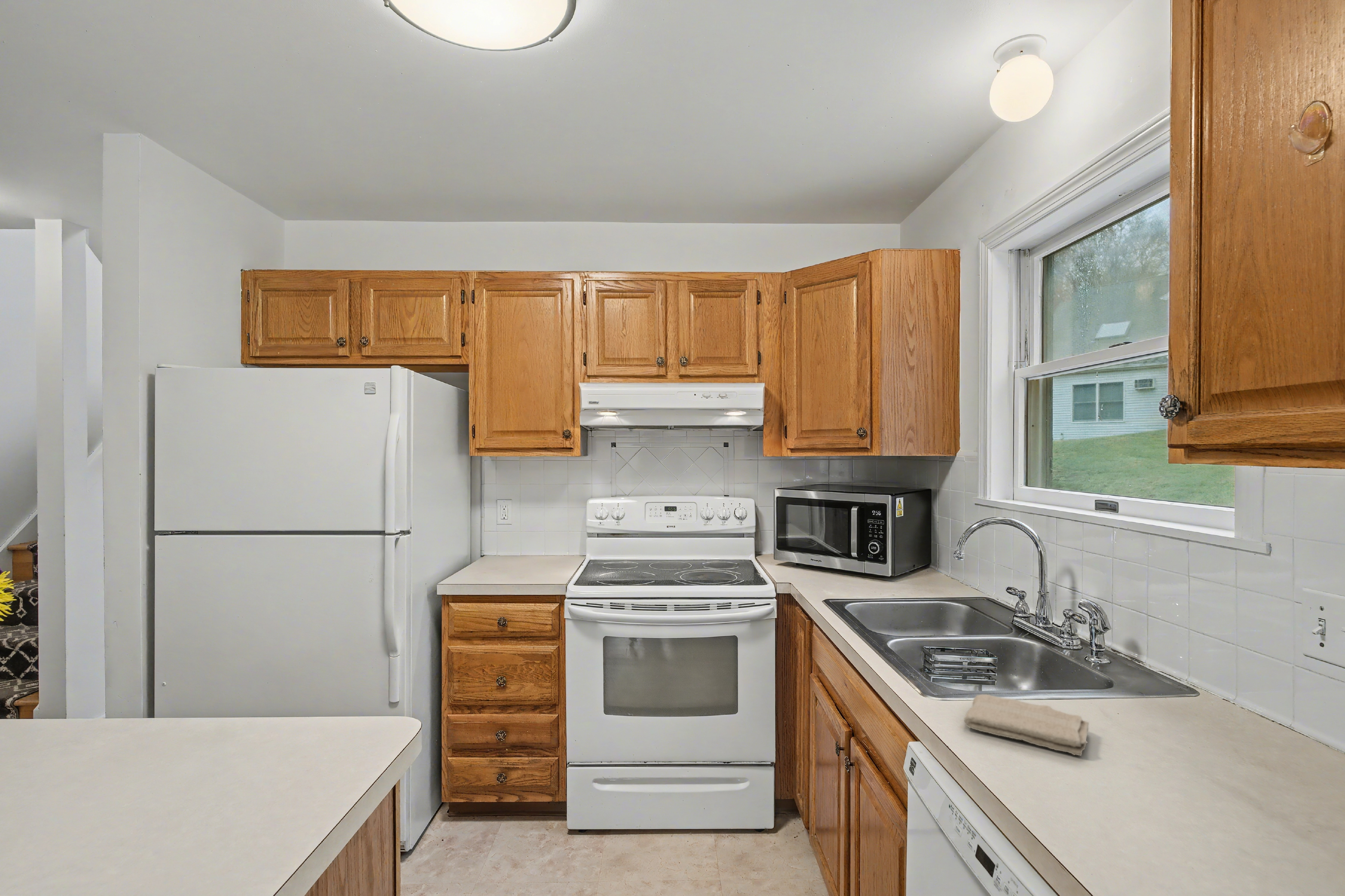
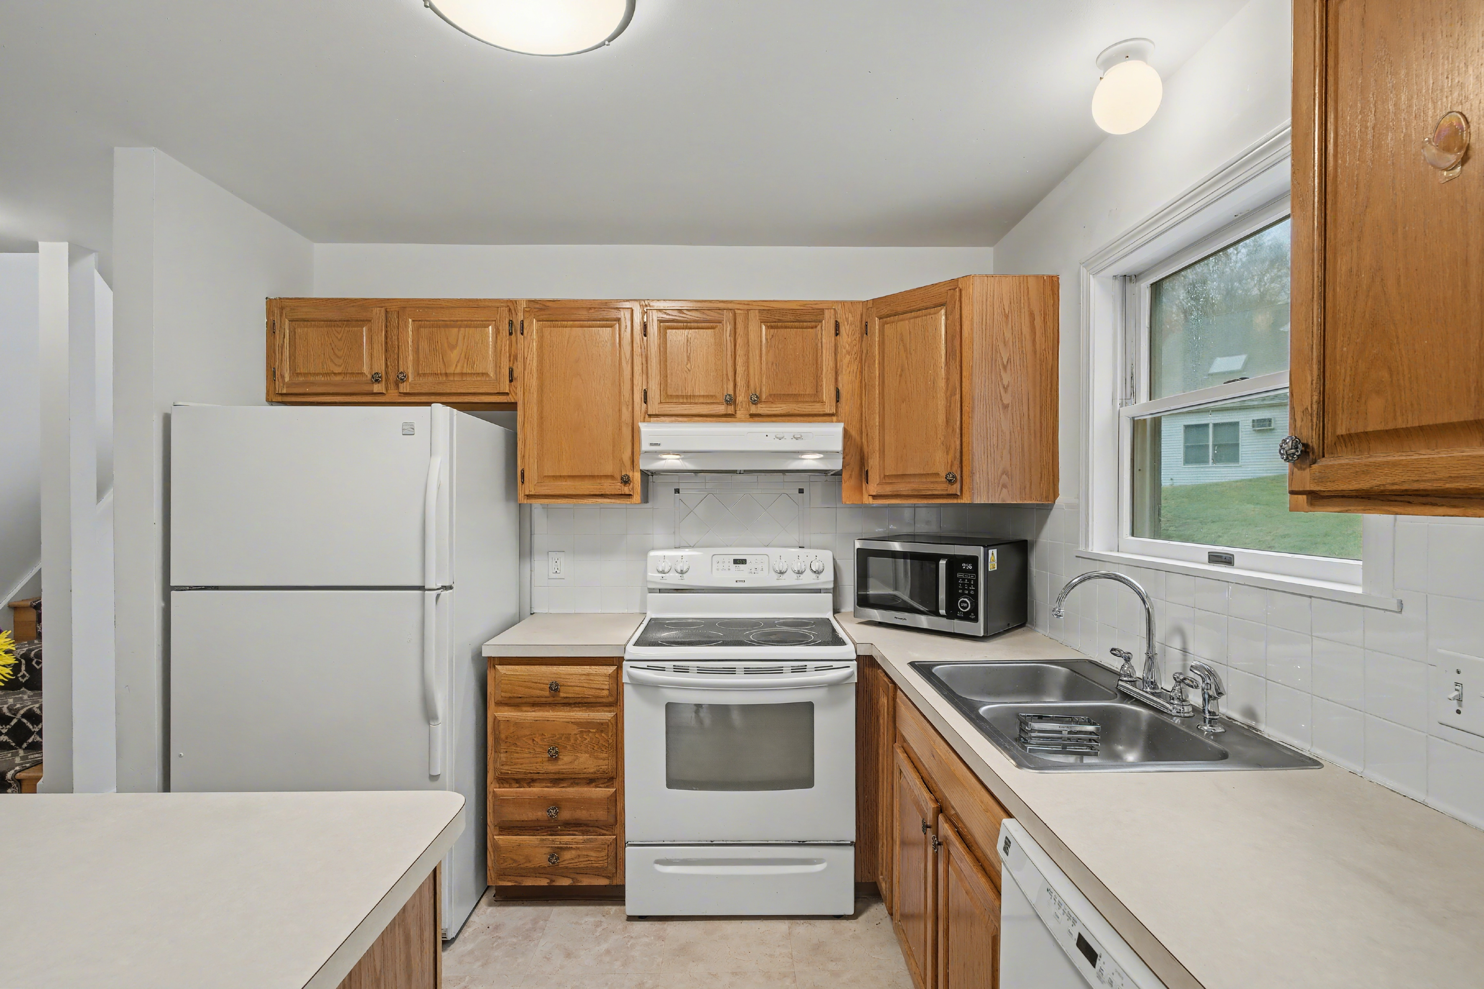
- washcloth (1025, 721)
